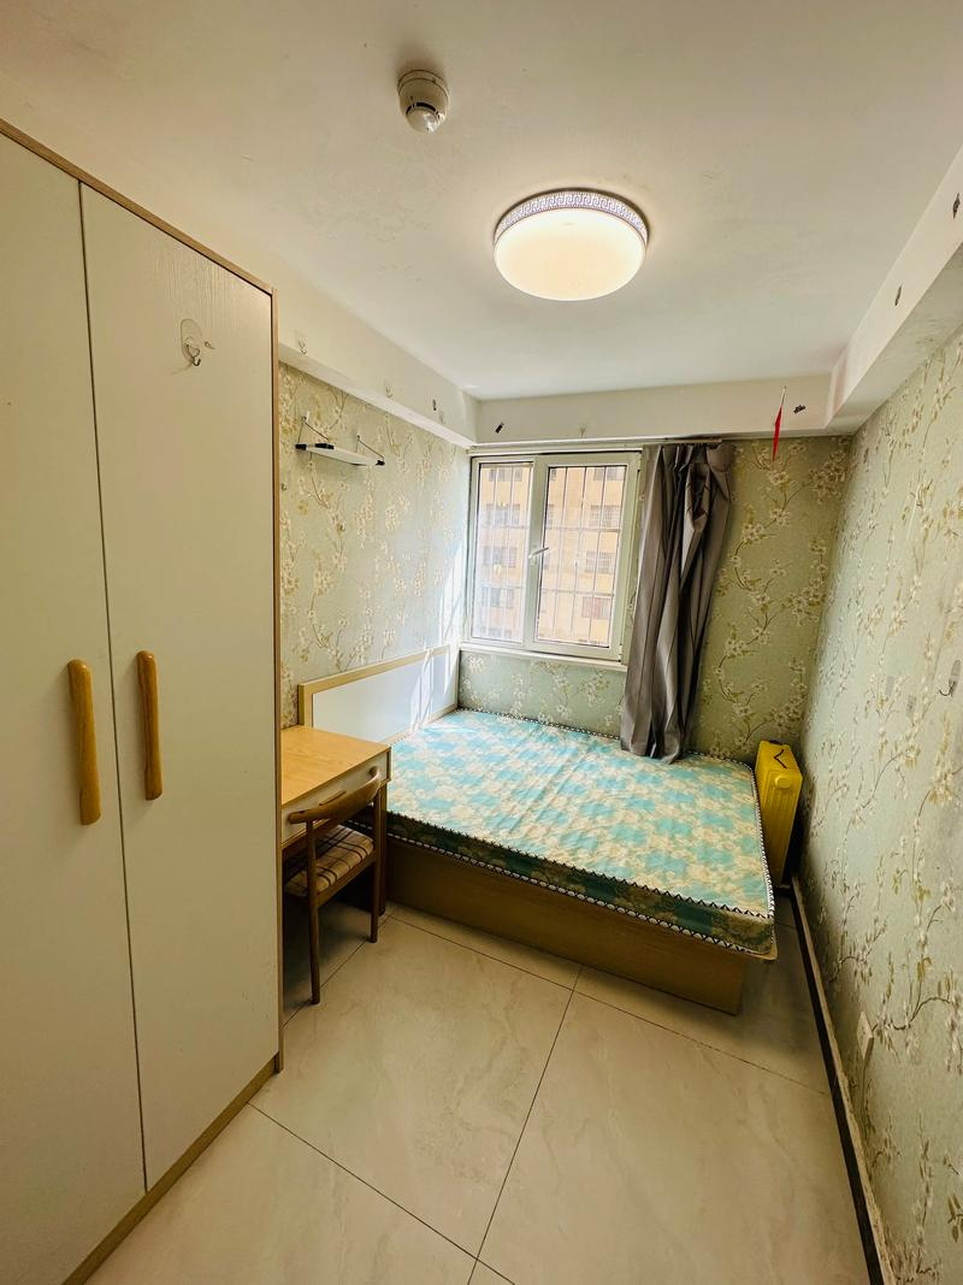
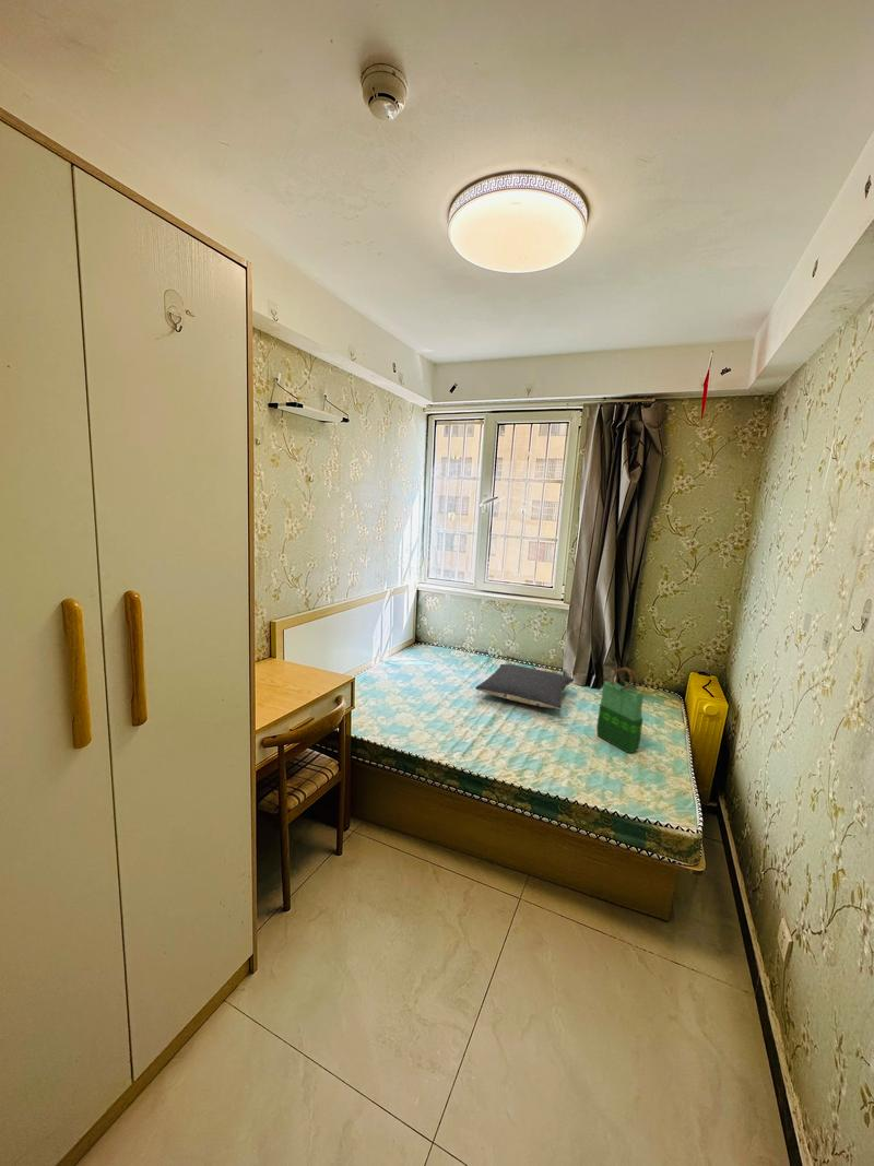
+ tote bag (621, 706)
+ pillow (527, 684)
